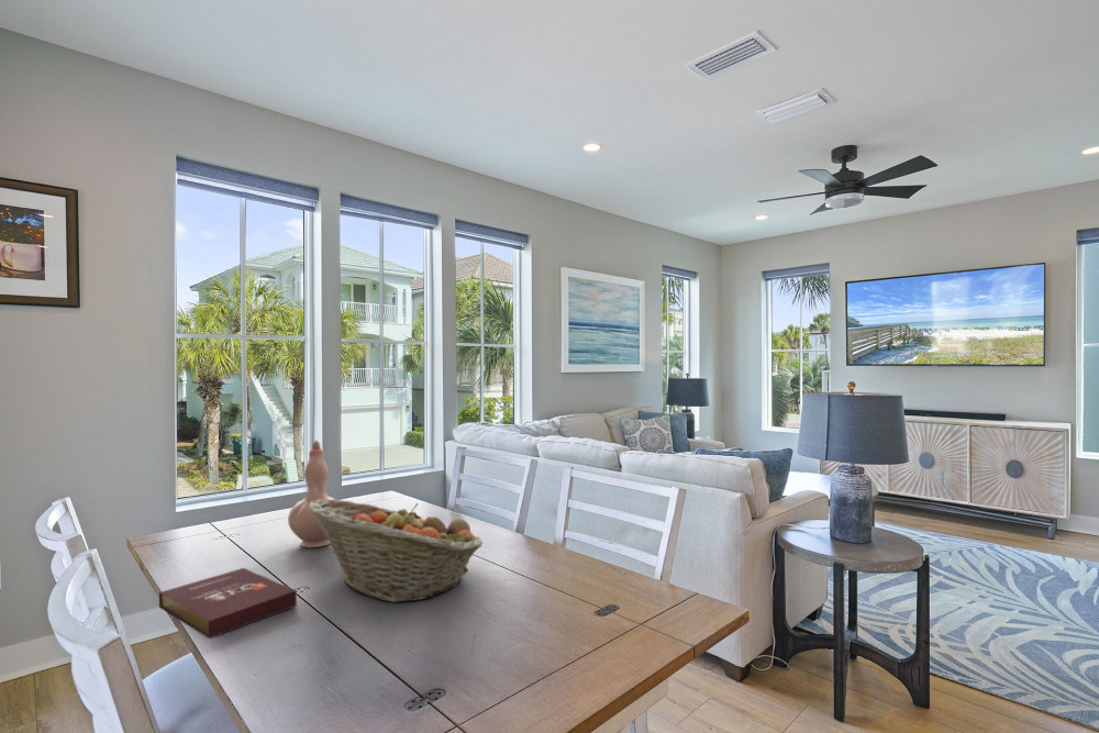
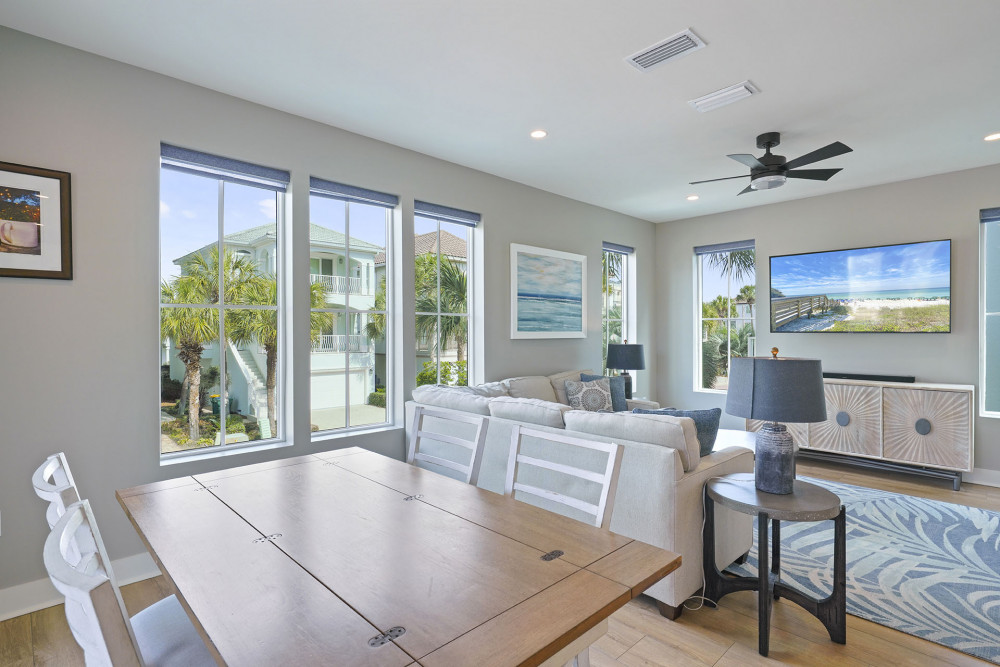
- vase (317, 491)
- fruit basket (396, 537)
- book (227, 599)
